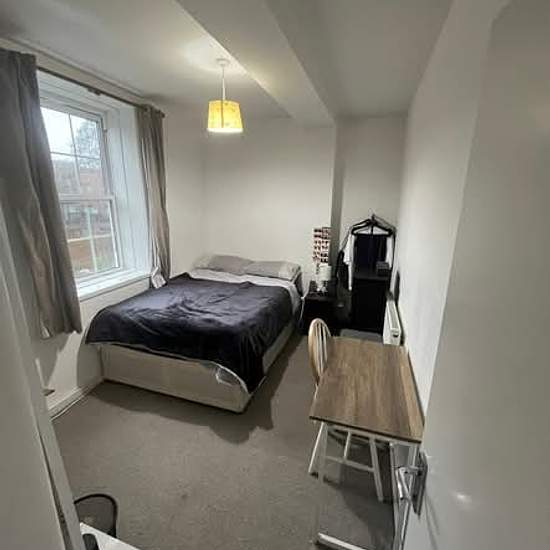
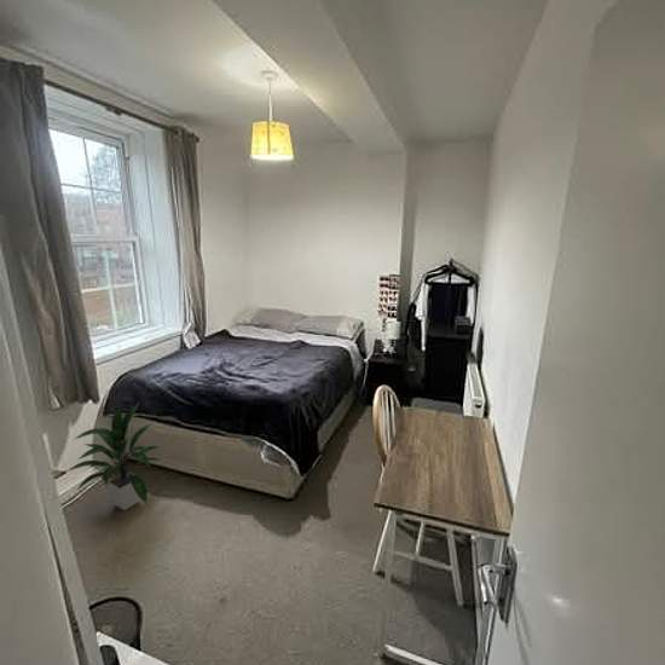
+ indoor plant (120, 459)
